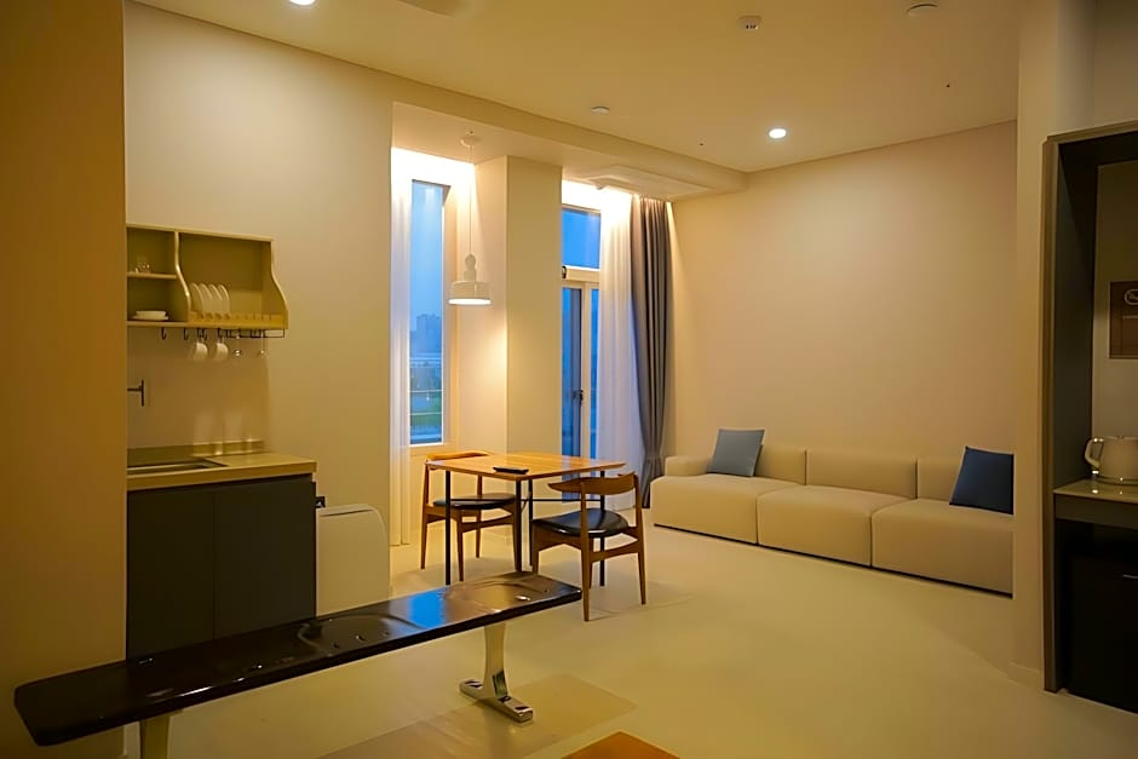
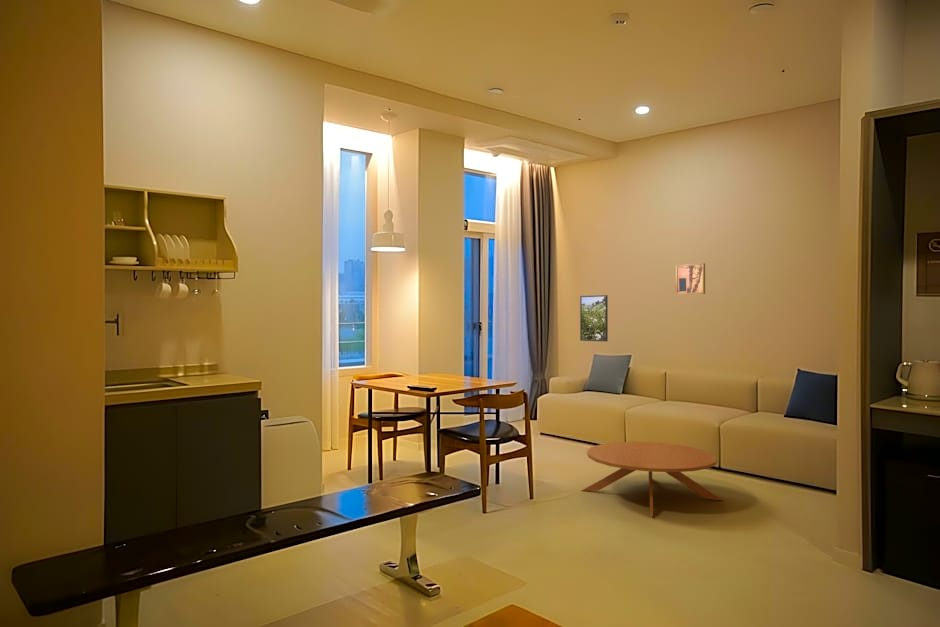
+ wall art (690, 279)
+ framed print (593, 318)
+ coffee table (650, 474)
